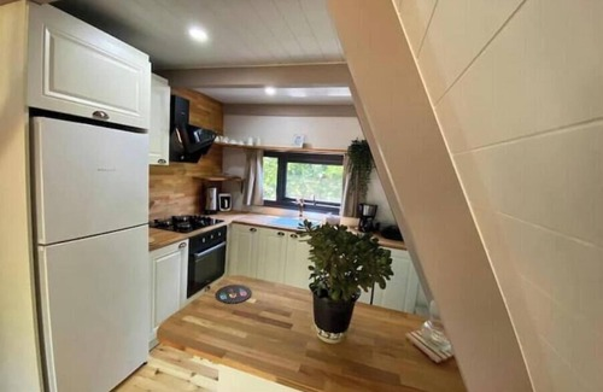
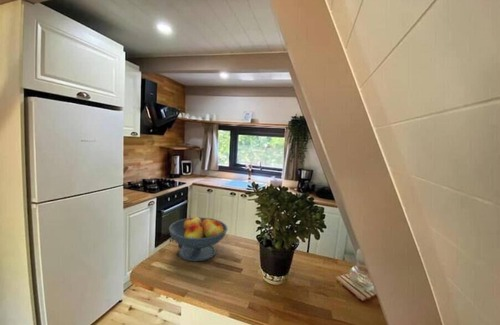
+ fruit bowl (198, 235)
